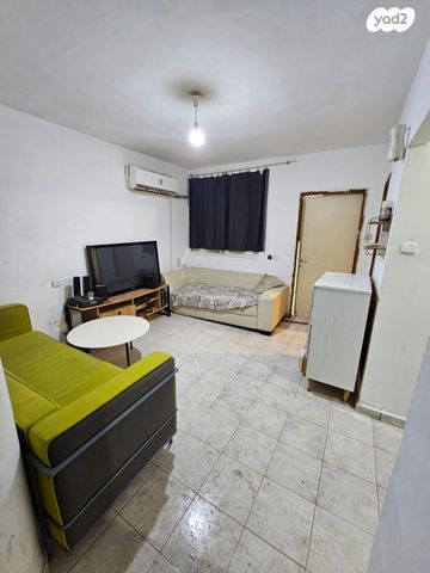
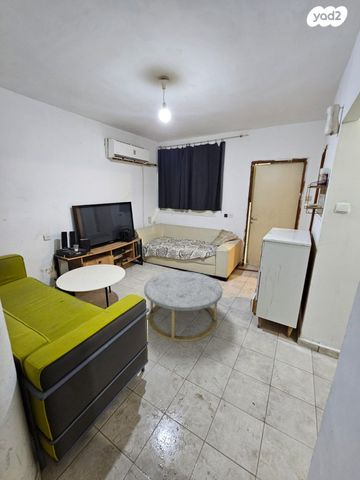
+ coffee table (182, 302)
